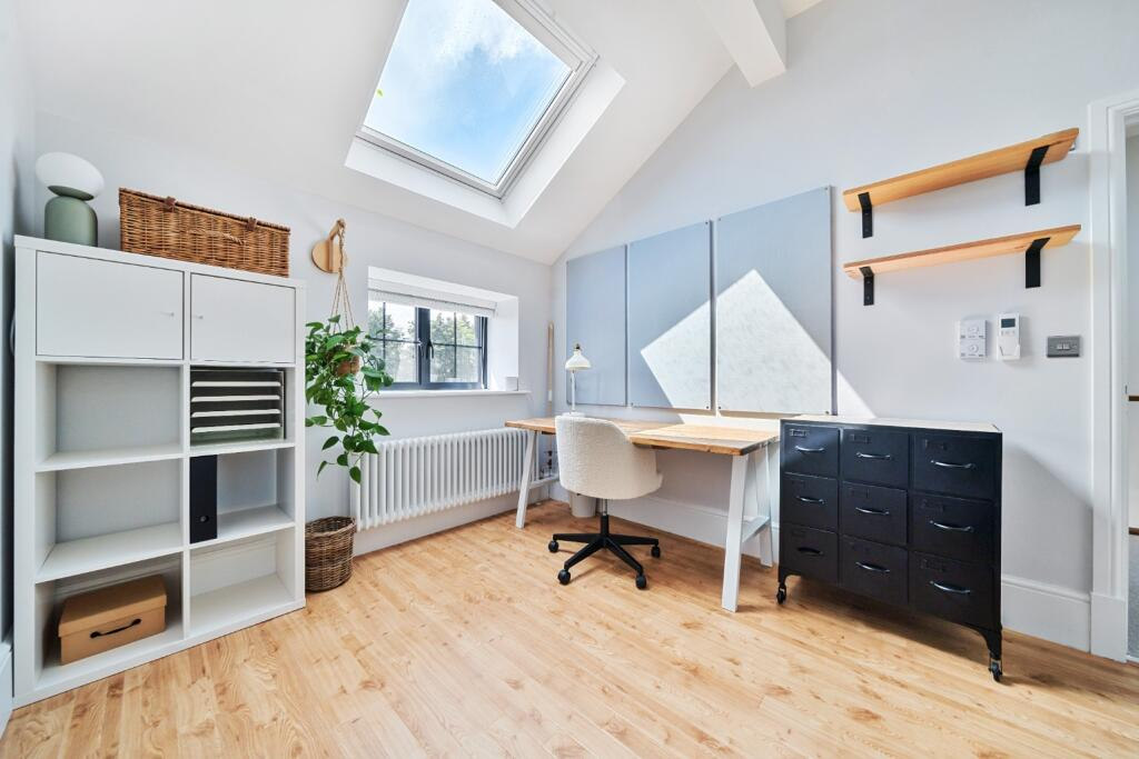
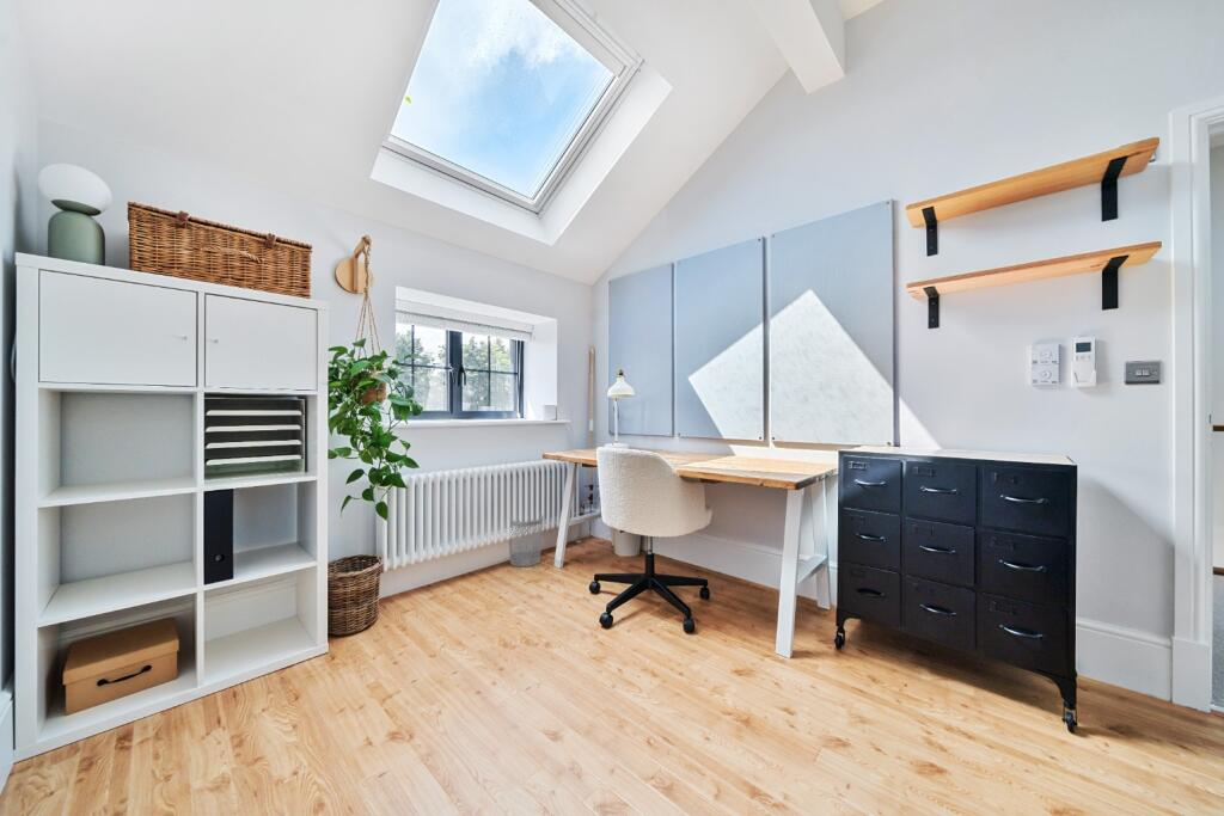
+ wastebasket (525, 540)
